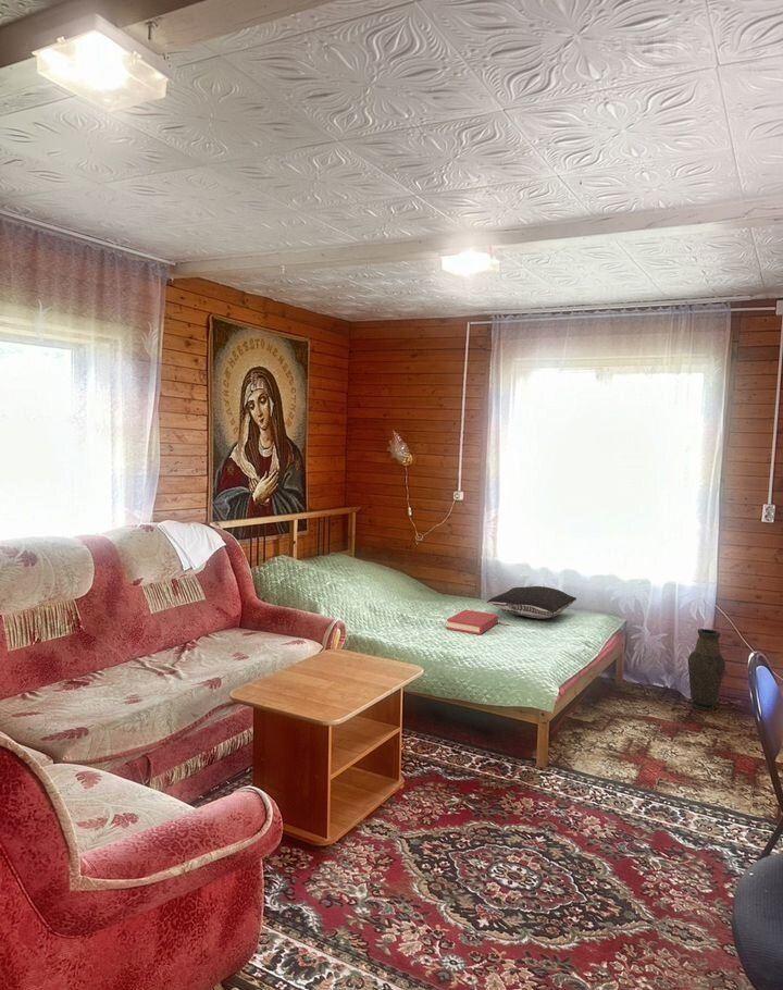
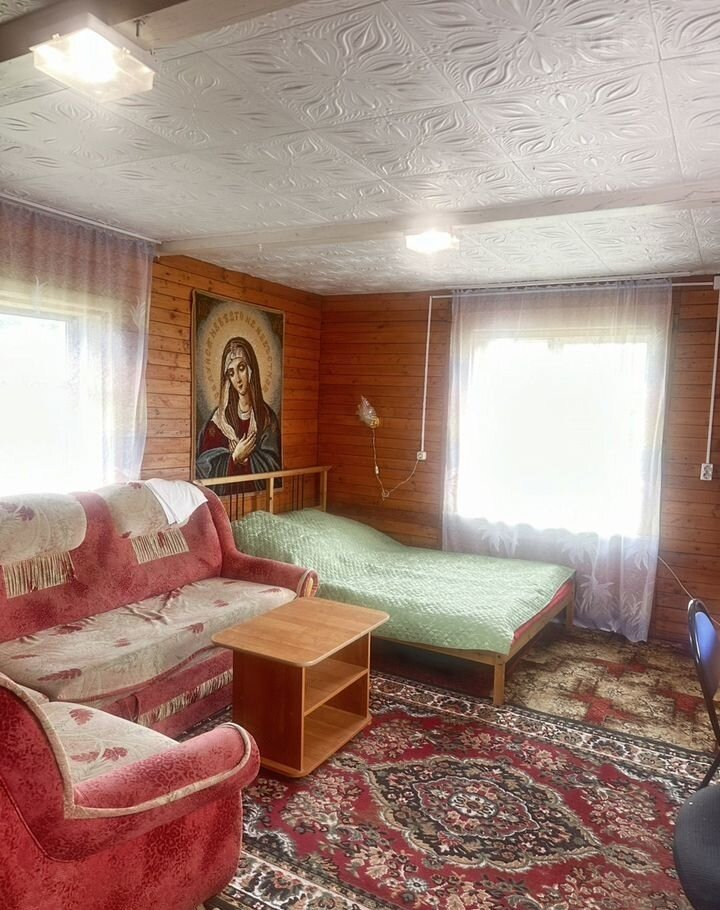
- pillow (532, 601)
- hardback book (472, 621)
- vase (706, 669)
